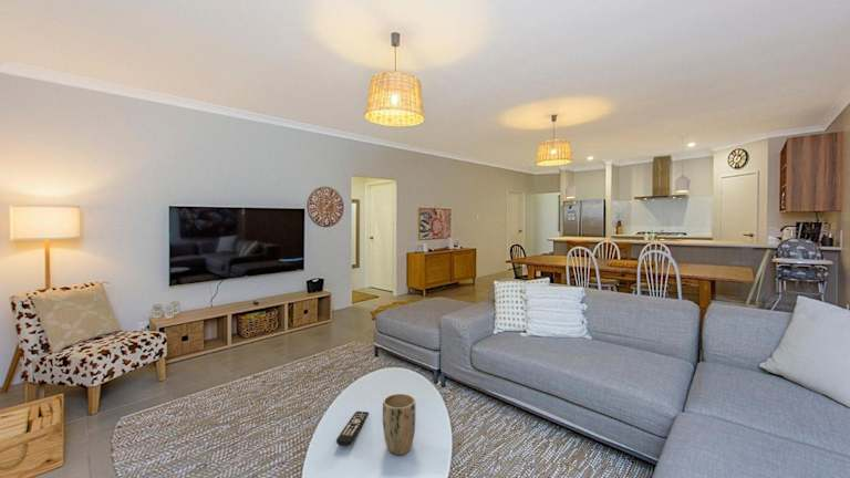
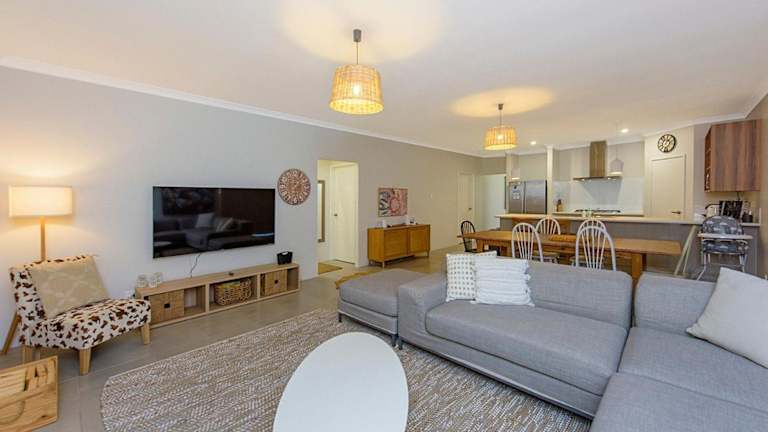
- remote control (353, 427)
- plant pot (398, 424)
